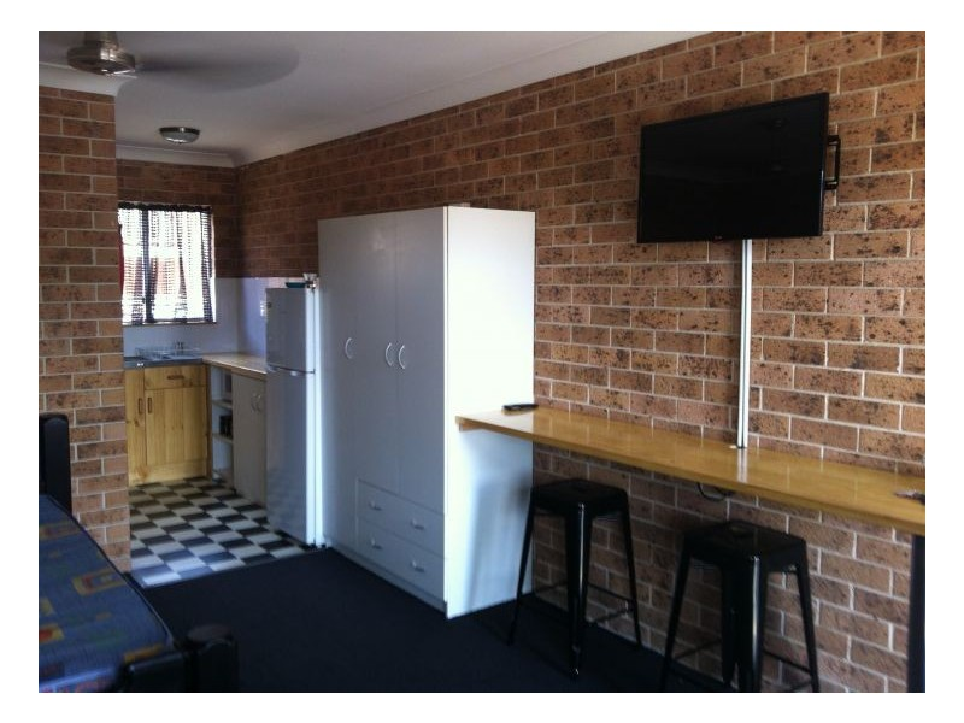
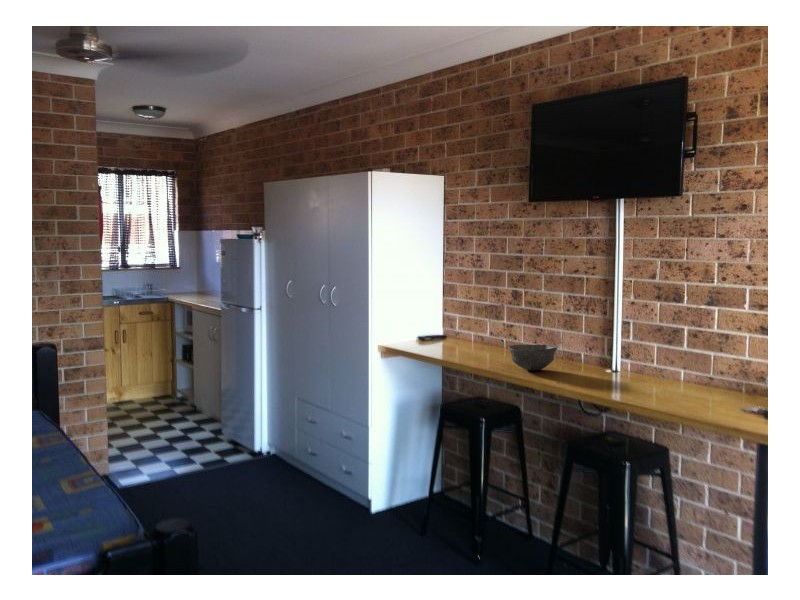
+ bowl (532, 357)
